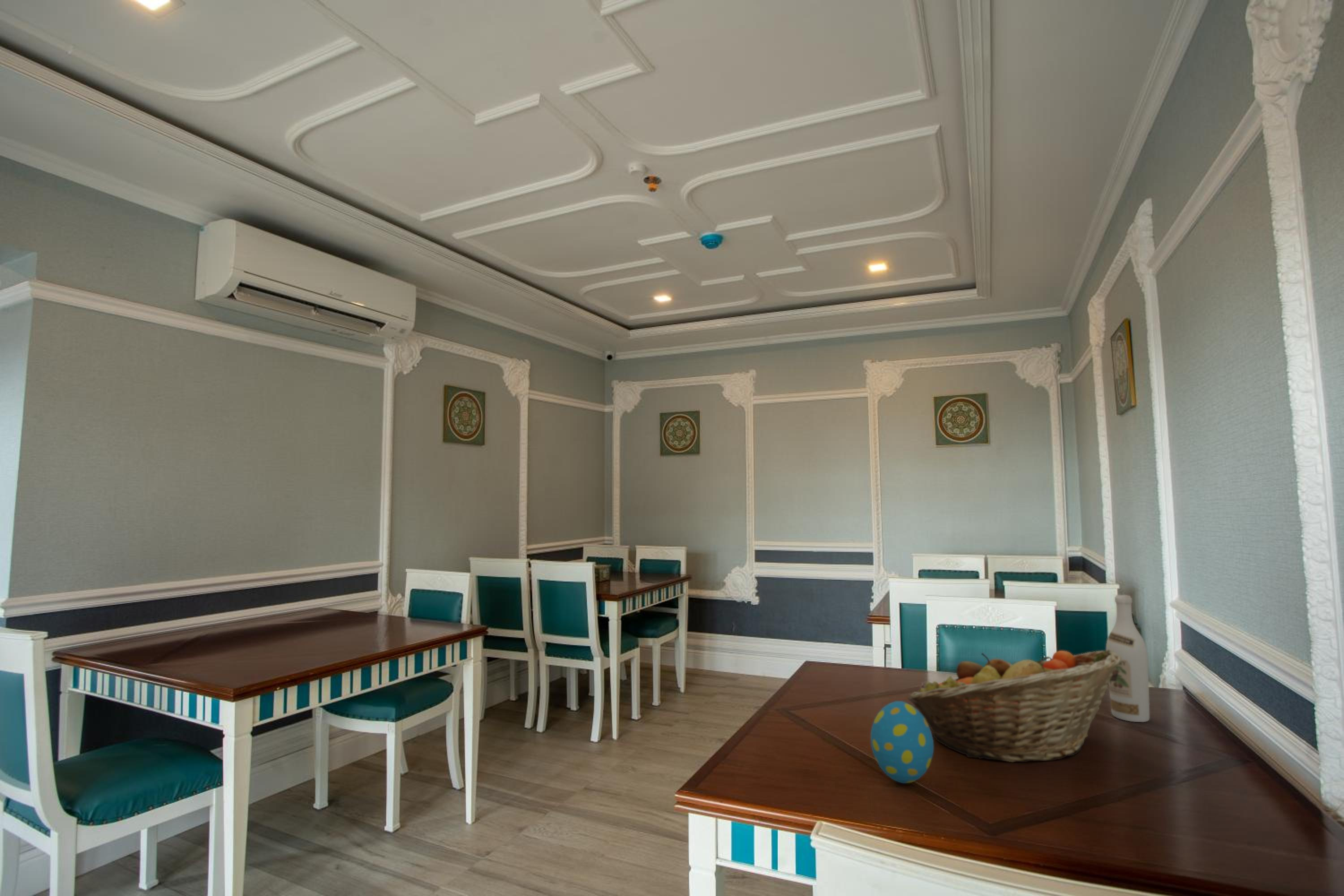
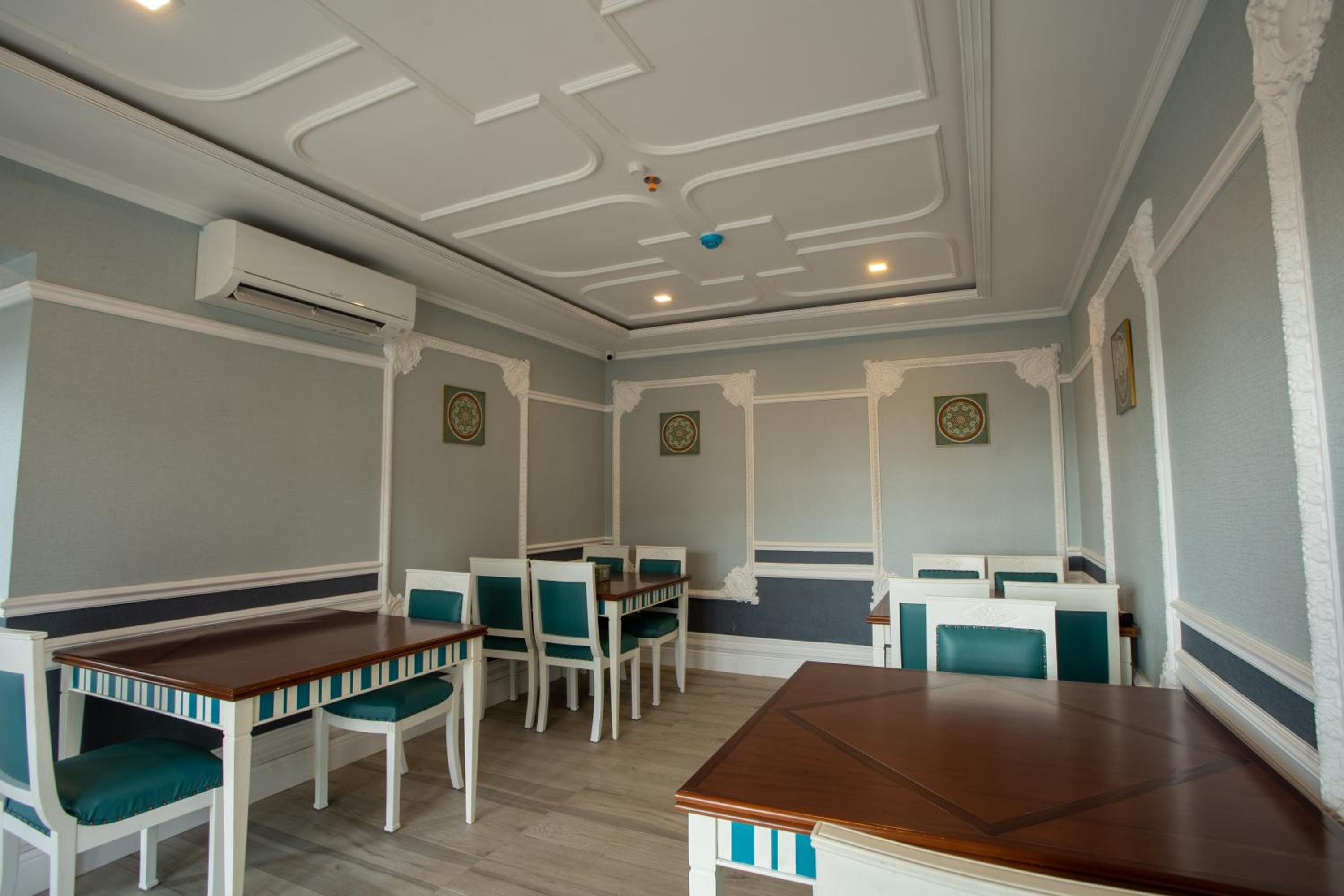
- fruit basket (1014, 693)
- decorative egg (901, 741)
- wine bottle (1127, 656)
